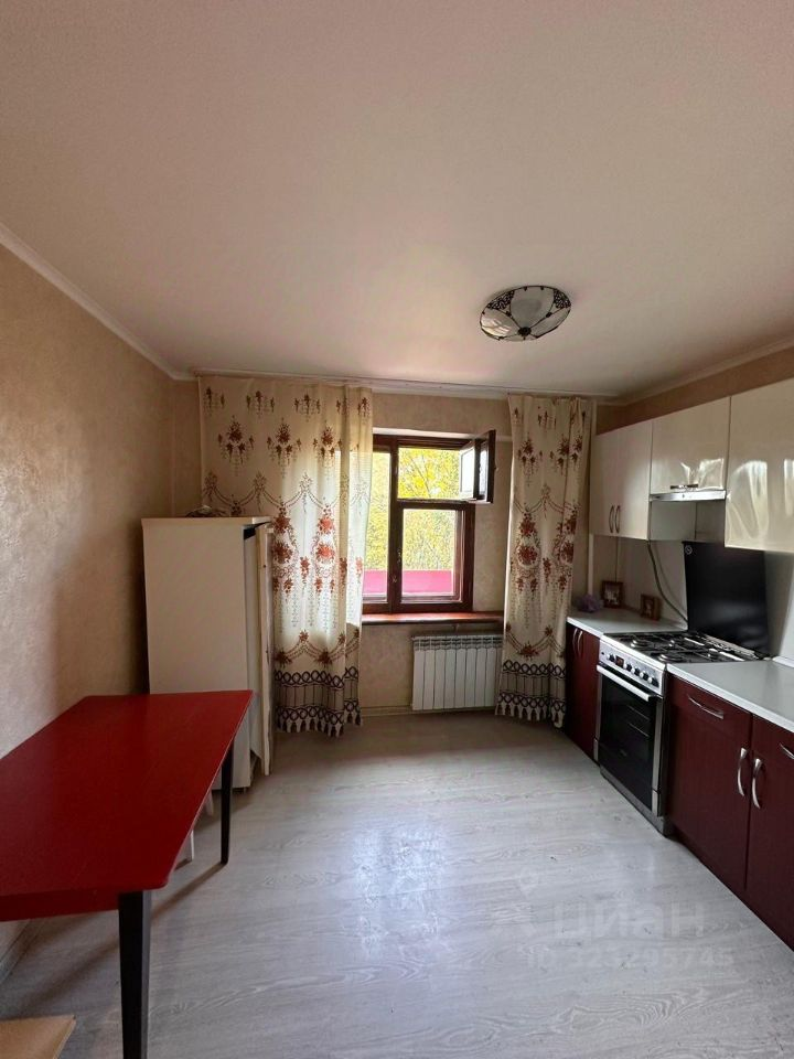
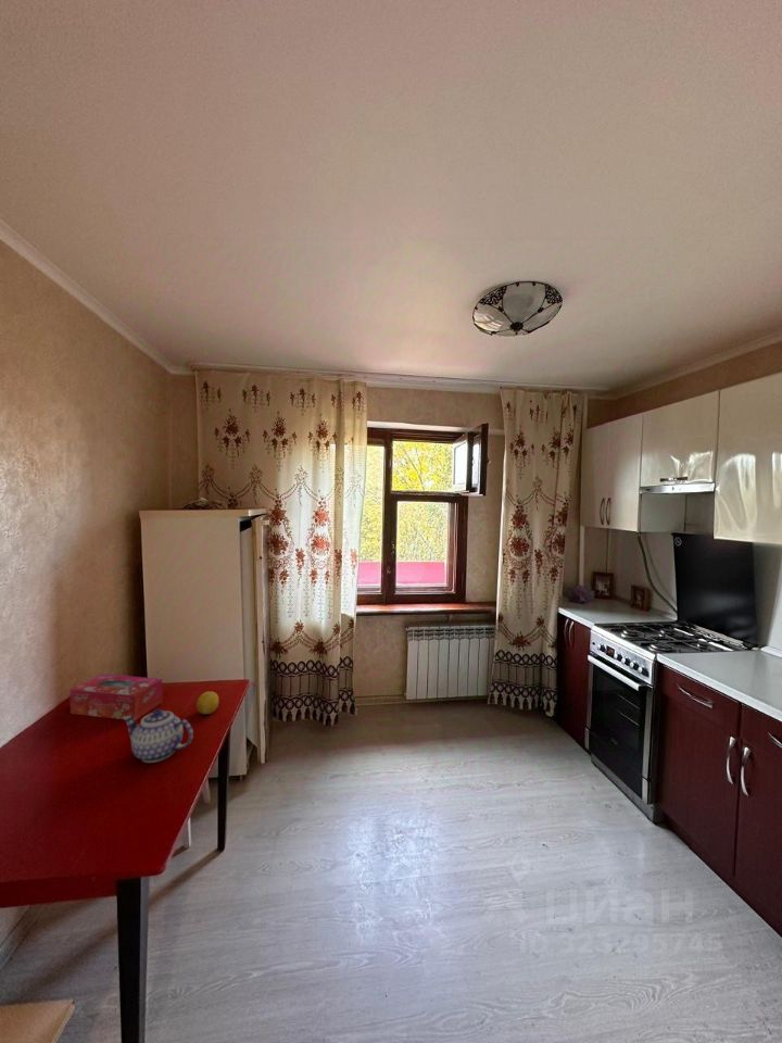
+ fruit (207, 702)
+ tissue box (117, 695)
+ teapot (157, 731)
